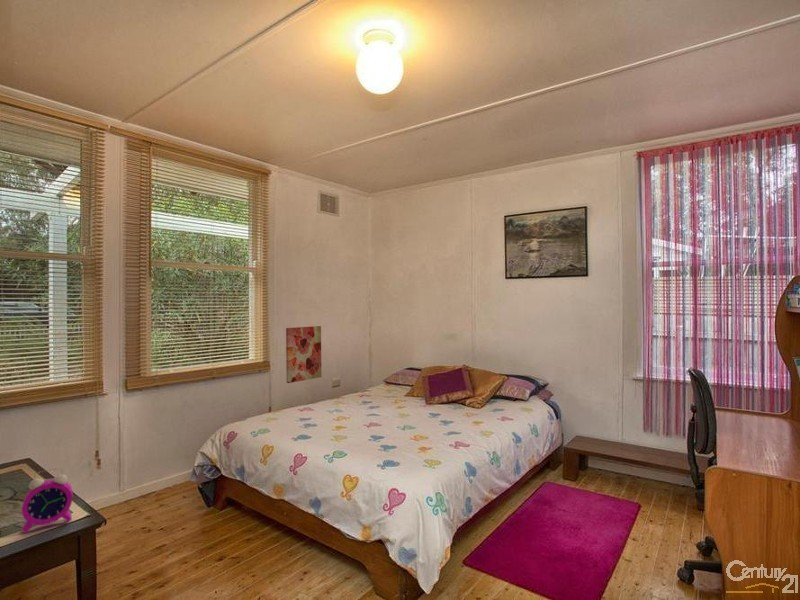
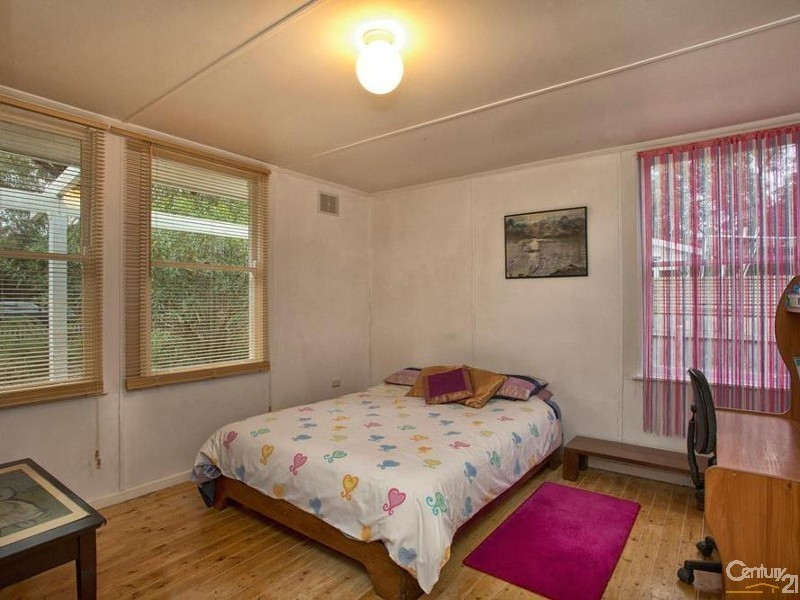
- alarm clock (48, 496)
- wall art (304, 353)
